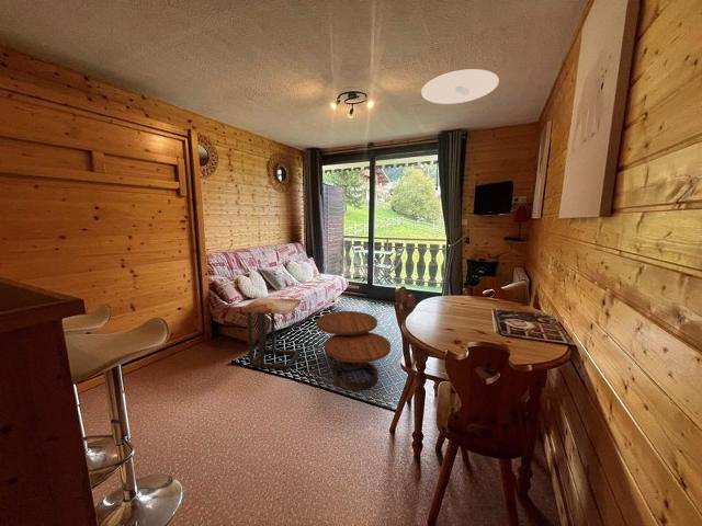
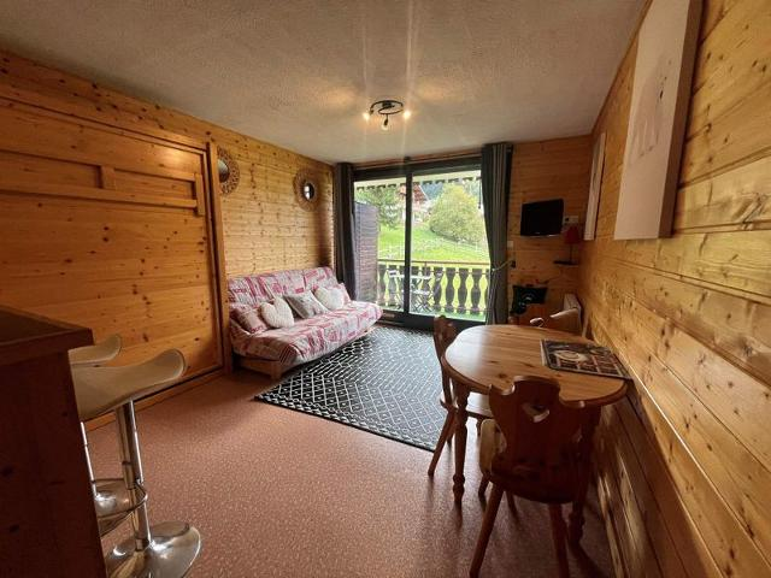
- side table (273, 332)
- ceiling light (458, 84)
- coffee table (351, 347)
